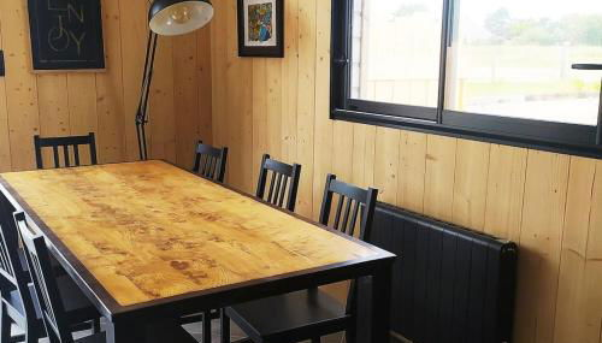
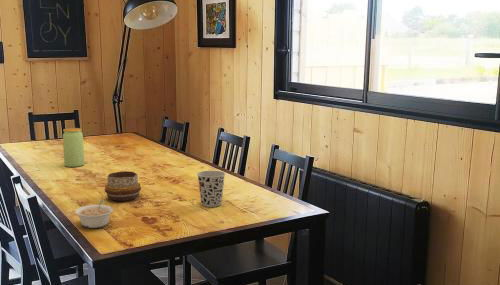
+ jar (73, 147)
+ decorative bowl (123, 186)
+ legume (94, 215)
+ cup (211, 188)
